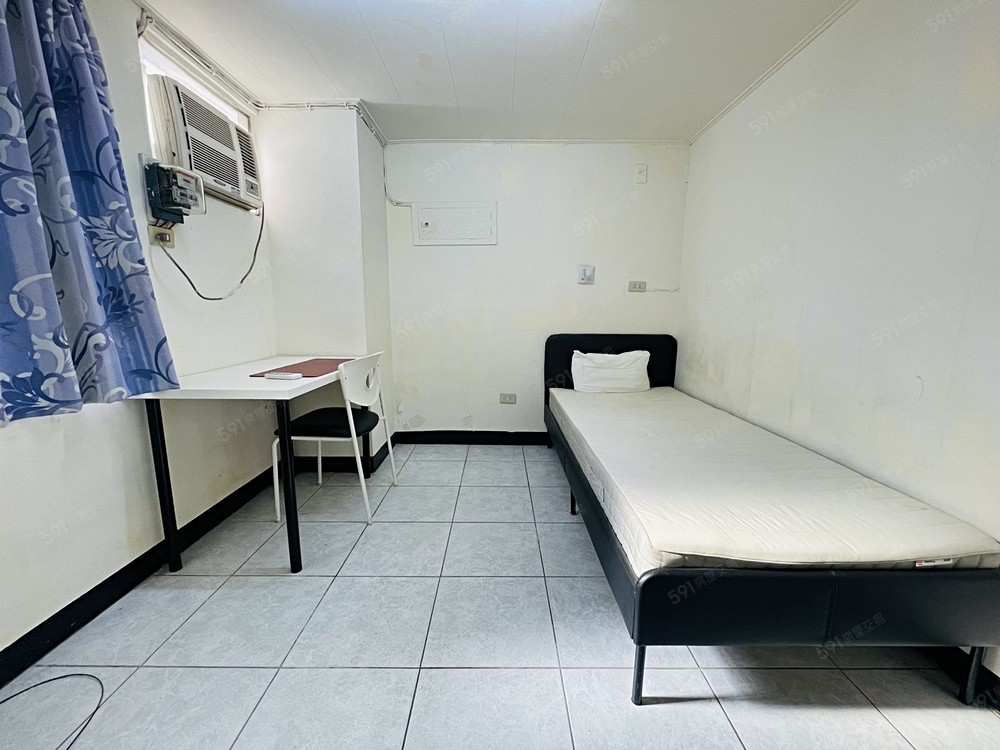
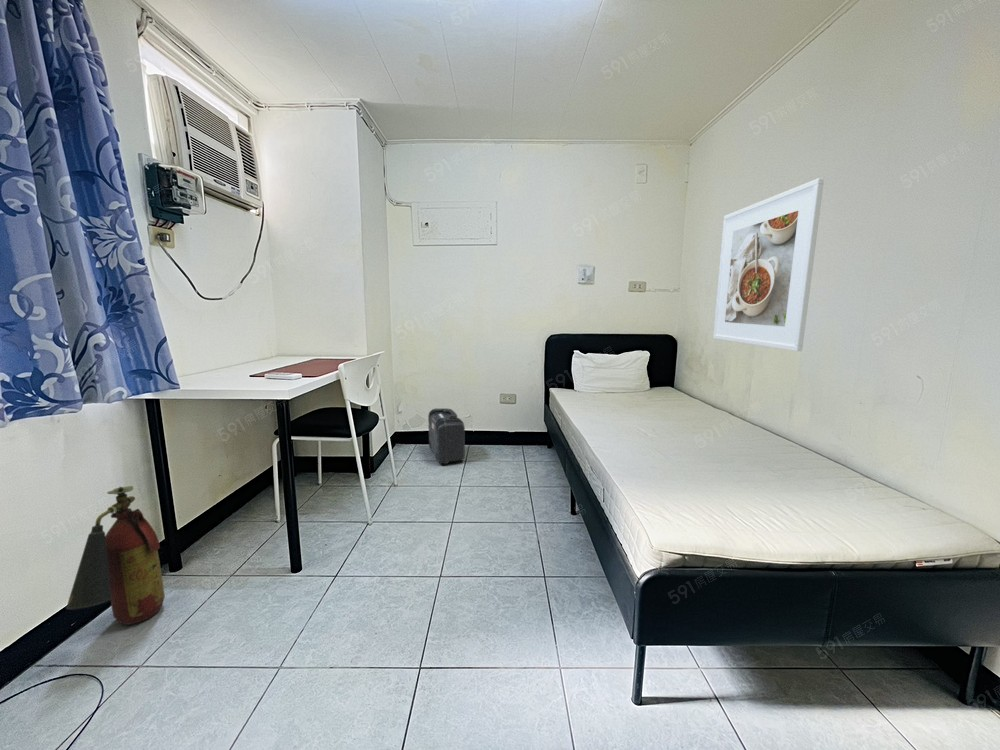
+ backpack (445, 434)
+ fire extinguisher (113, 565)
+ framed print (757, 274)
